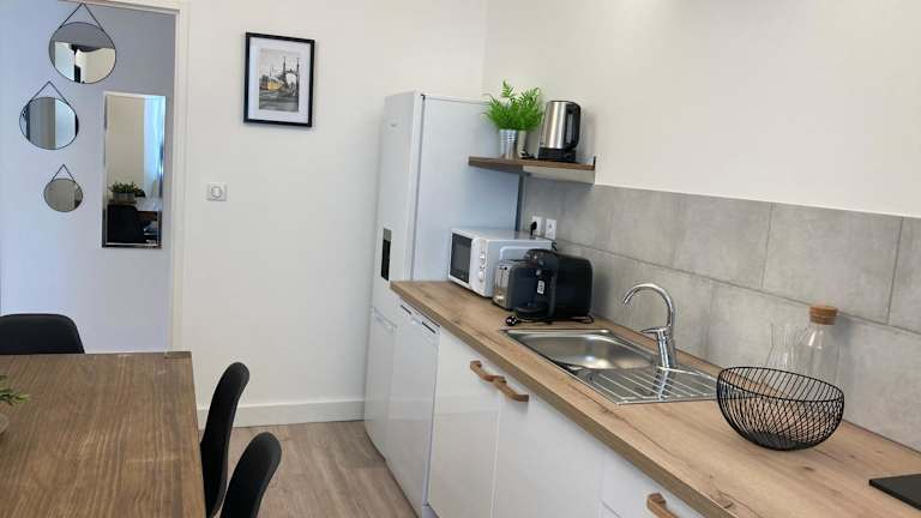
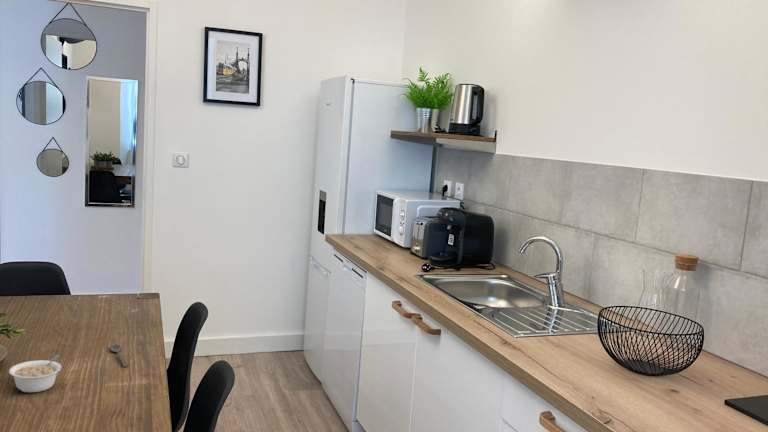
+ spoon (119, 354)
+ legume (35, 374)
